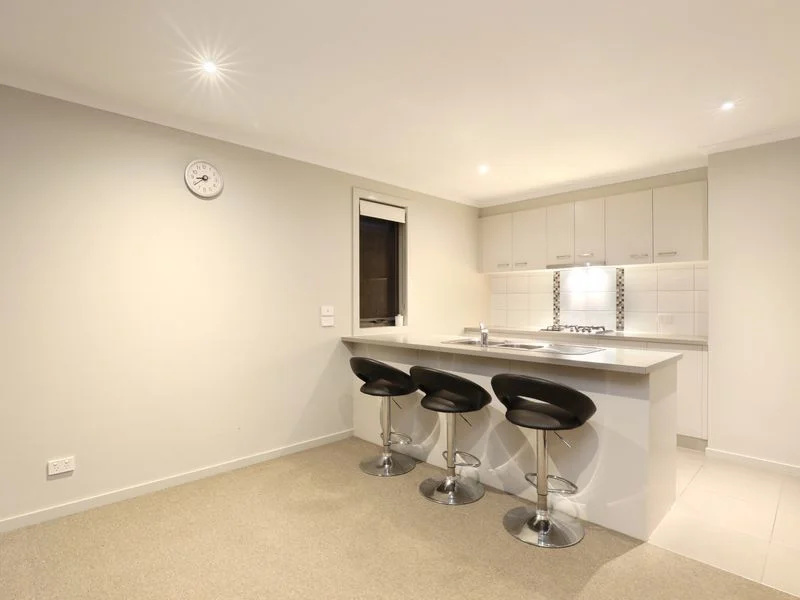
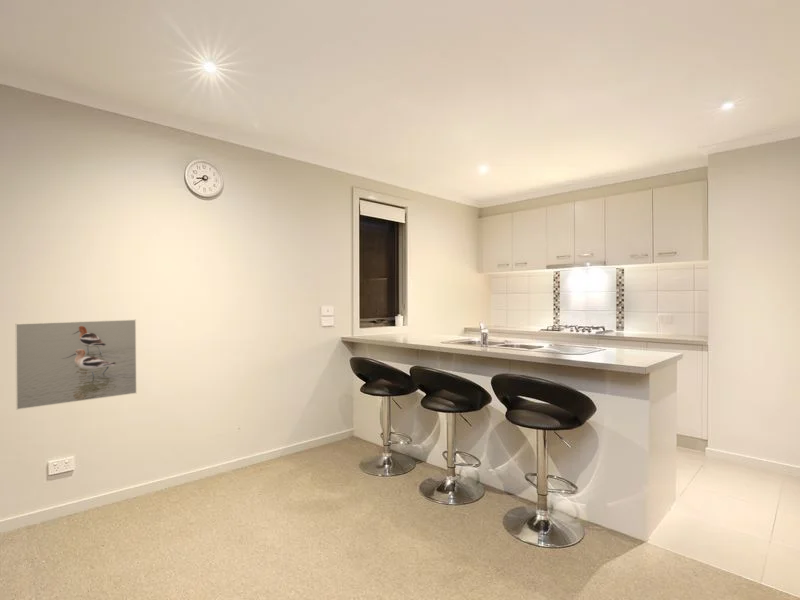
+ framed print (80, 361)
